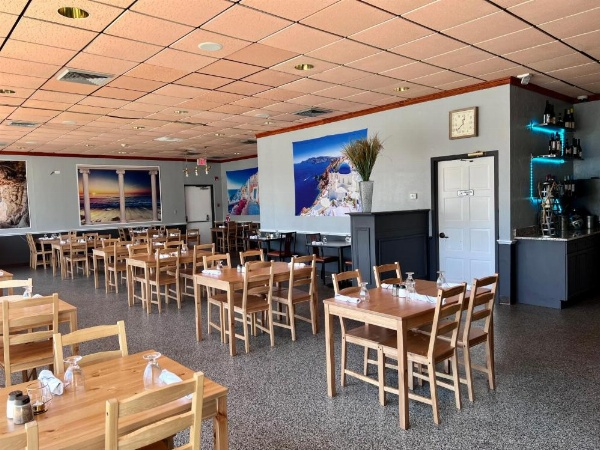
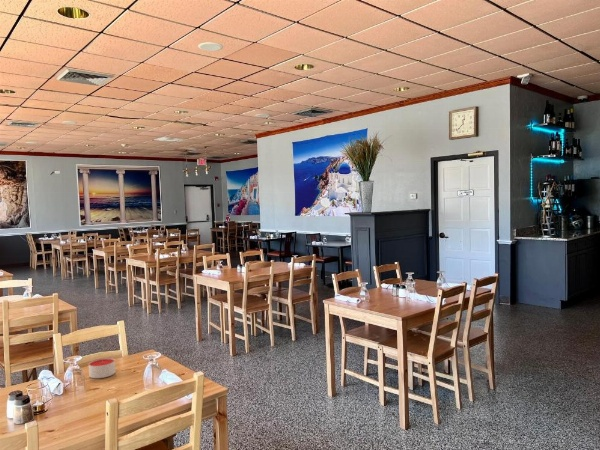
+ candle (102, 367)
